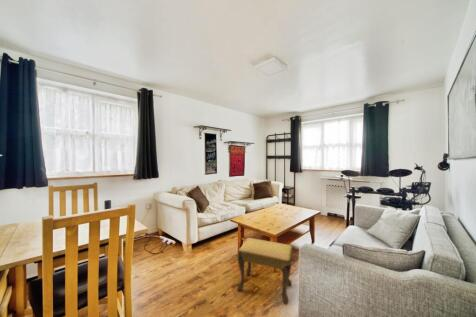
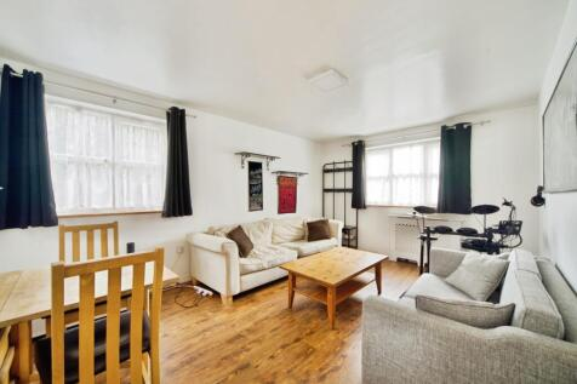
- footstool (265, 265)
